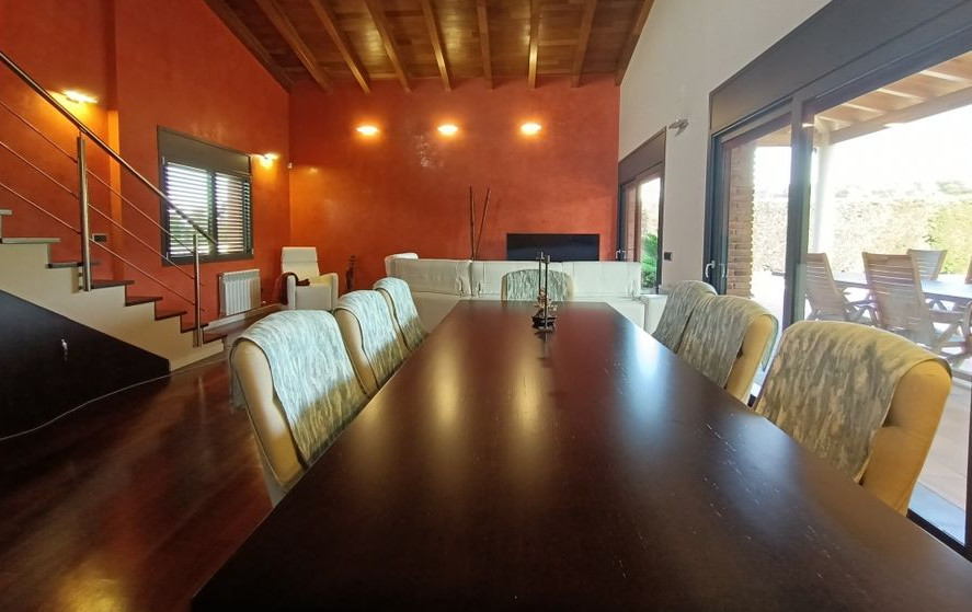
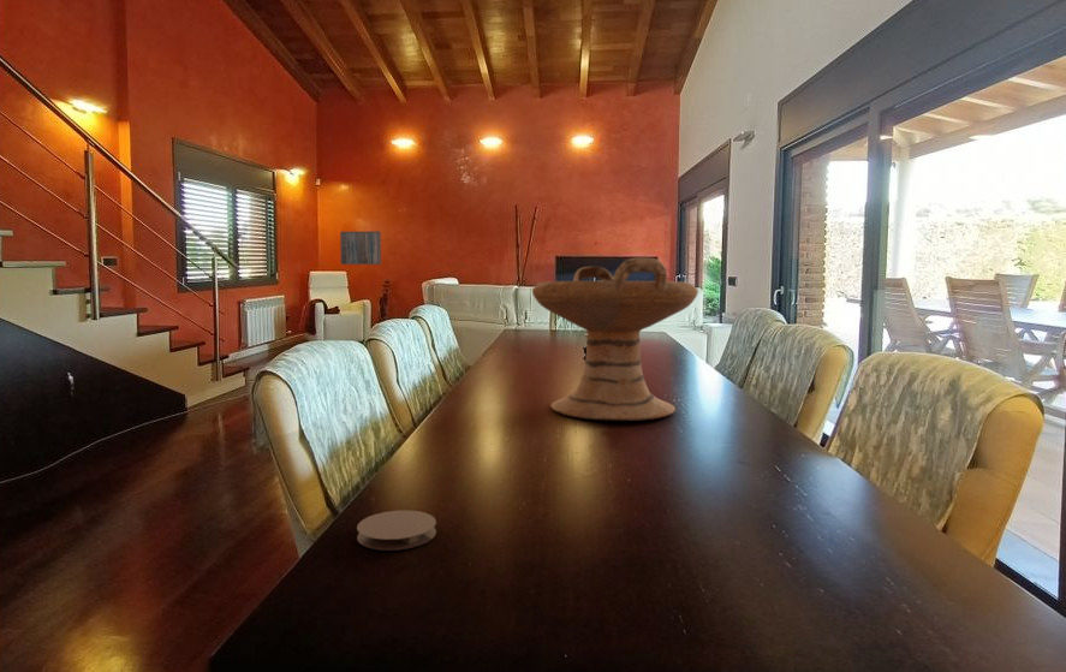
+ decorative bowl (613, 335)
+ wall art (361, 248)
+ coaster (397, 529)
